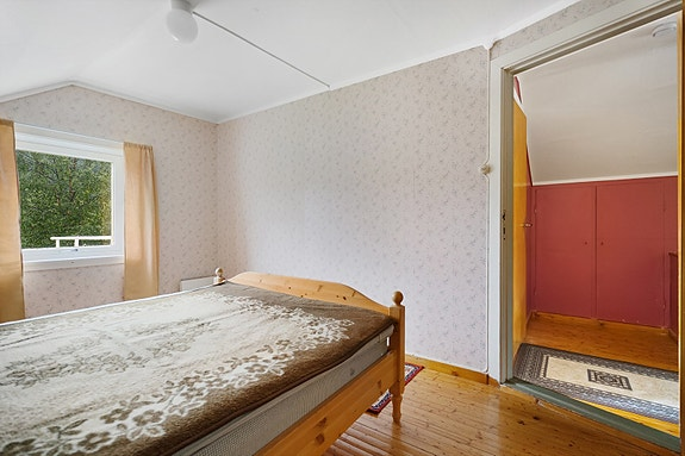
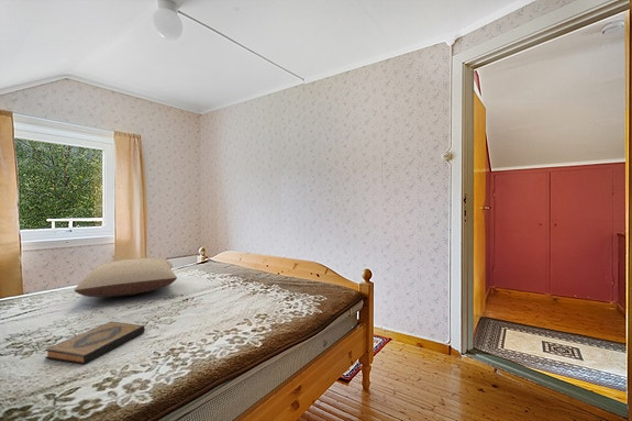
+ pillow (132, 276)
+ hardback book (99, 340)
